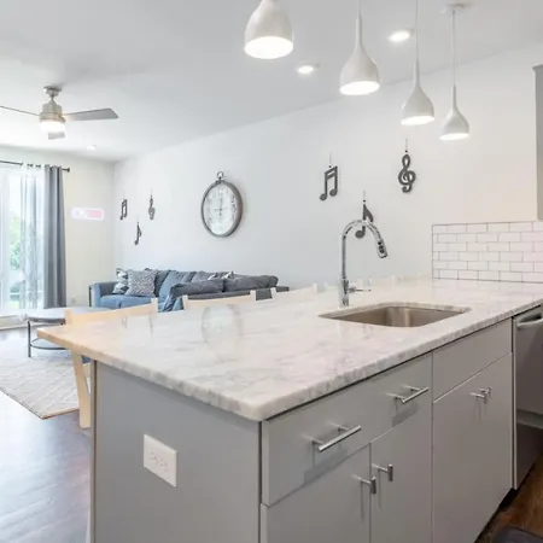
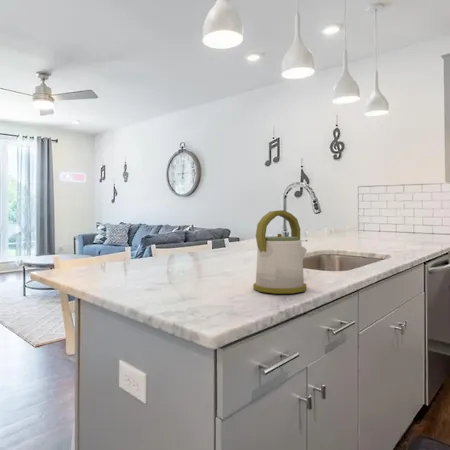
+ kettle (283, 249)
